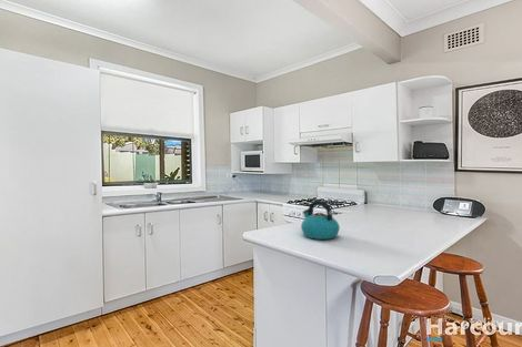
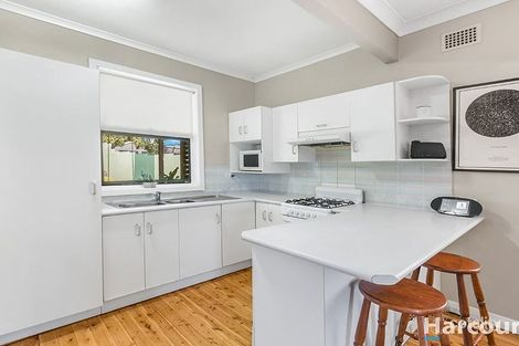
- kettle (318, 217)
